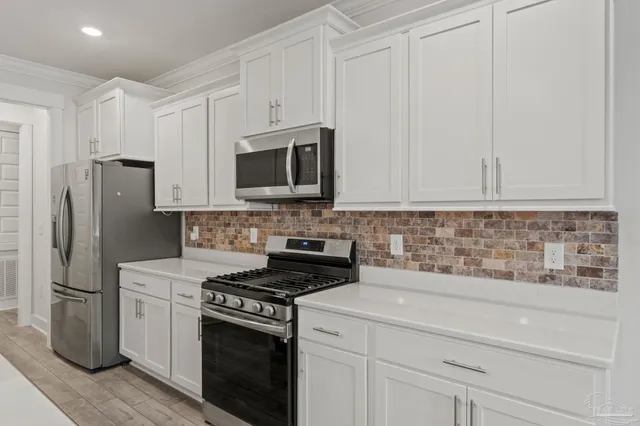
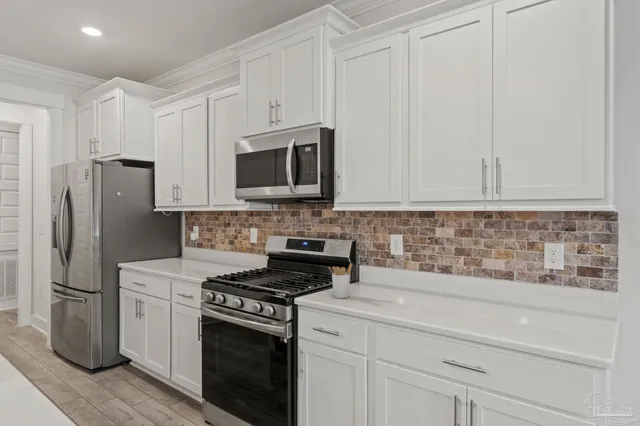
+ utensil holder (340, 280)
